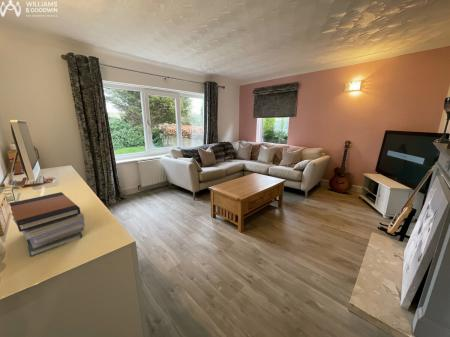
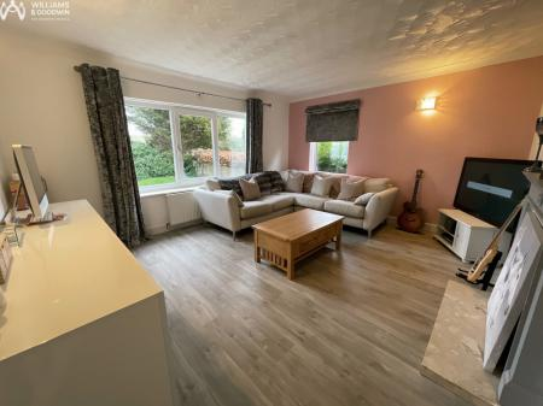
- book stack (48, 220)
